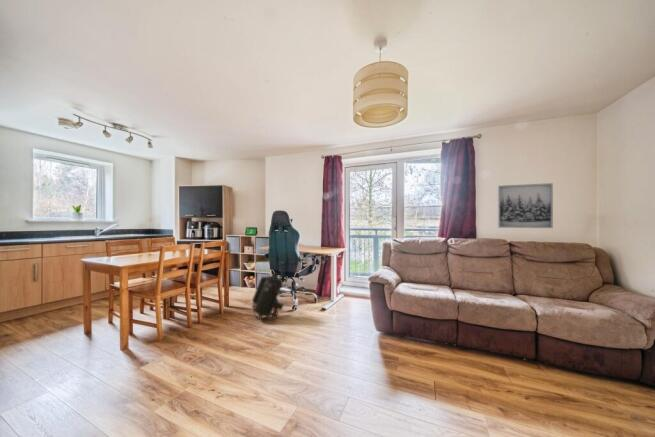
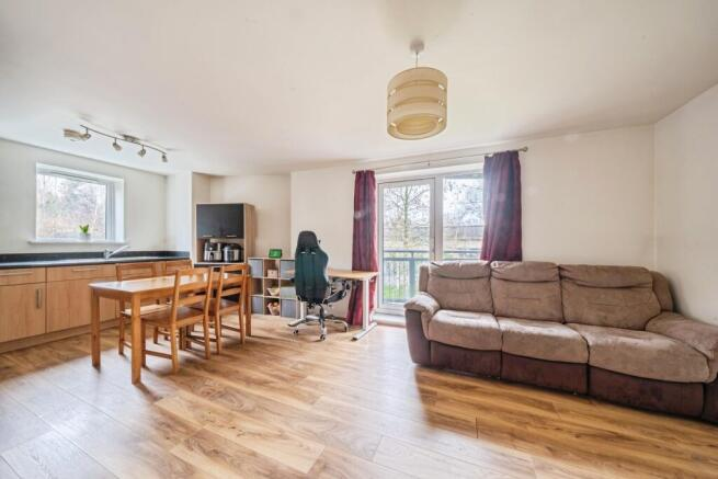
- wall art (524, 206)
- backpack (265, 295)
